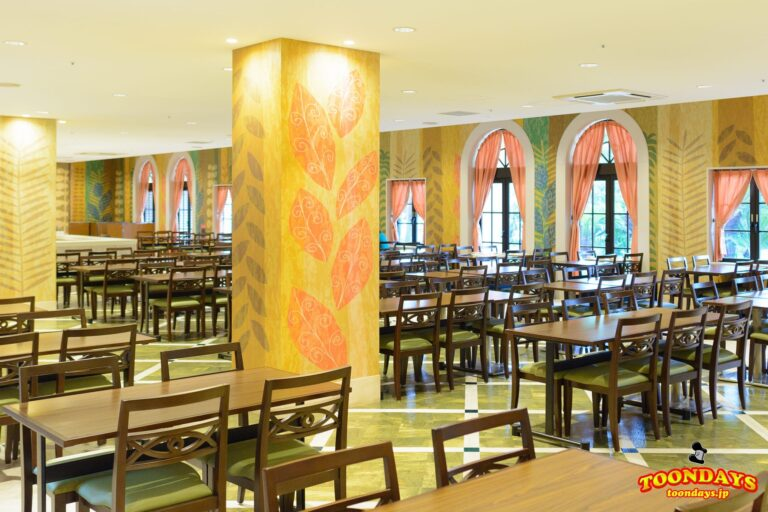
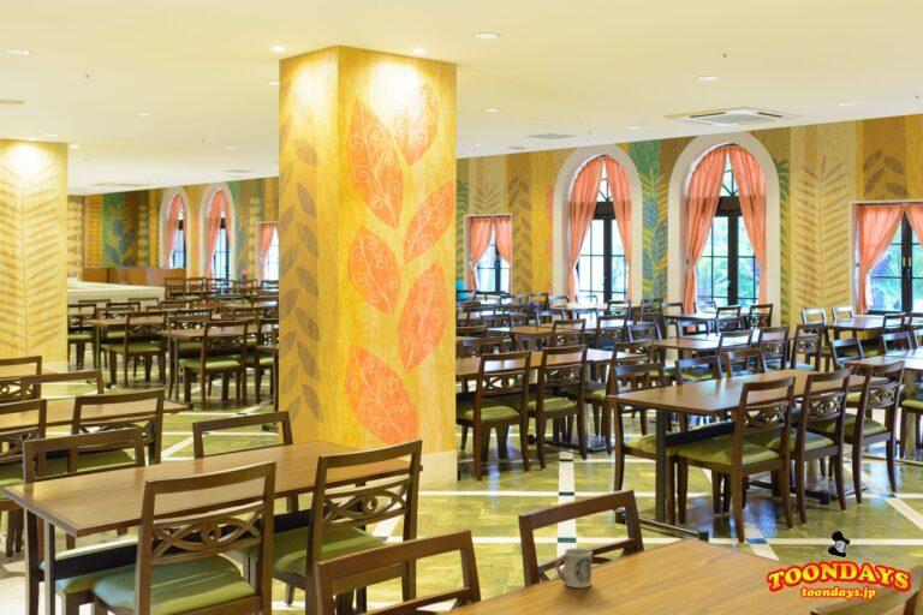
+ cup (572, 568)
